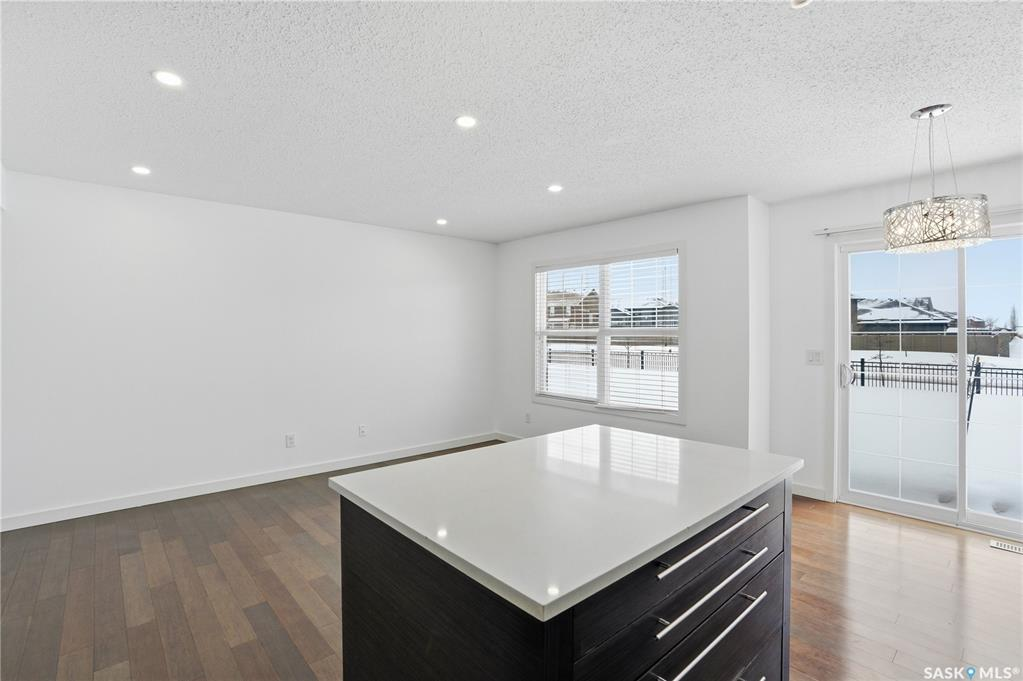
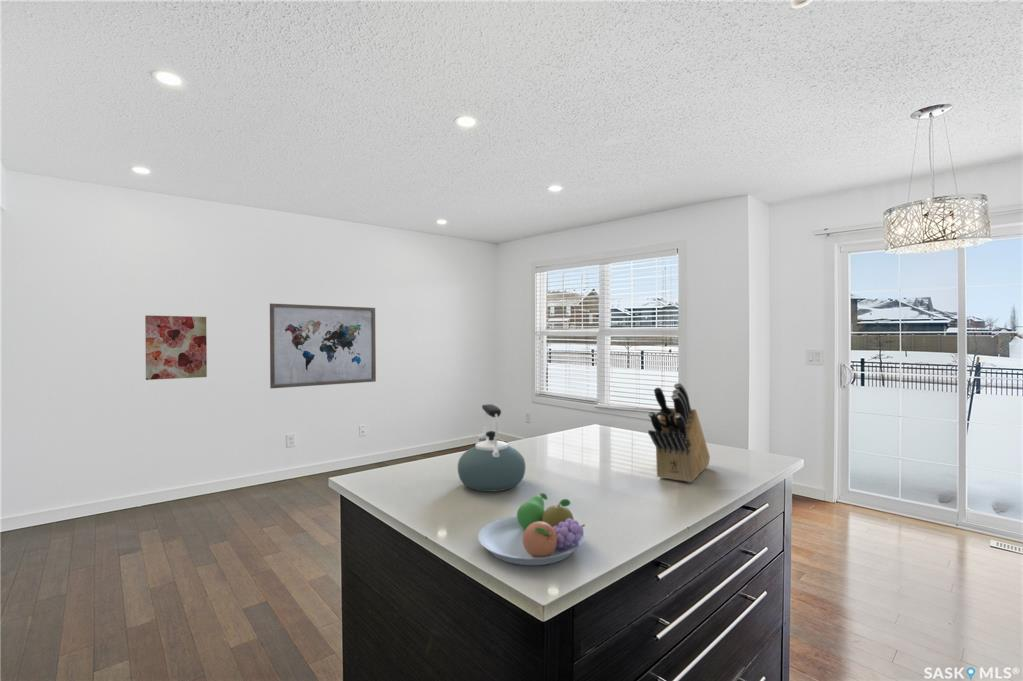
+ wall art (326, 345)
+ knife block (680, 427)
+ kettle (490, 443)
+ fruit bowl (533, 522)
+ wall art (177, 347)
